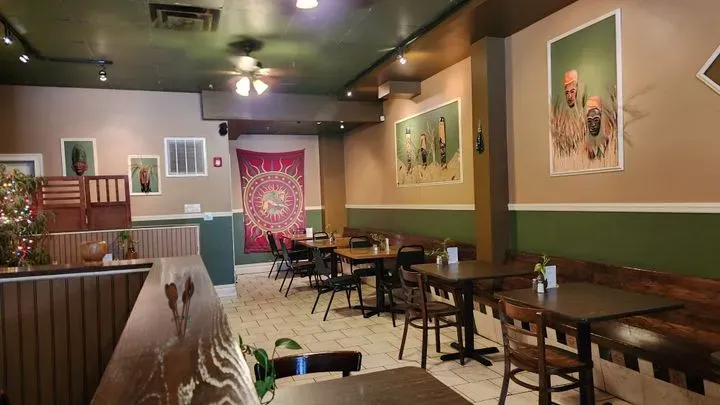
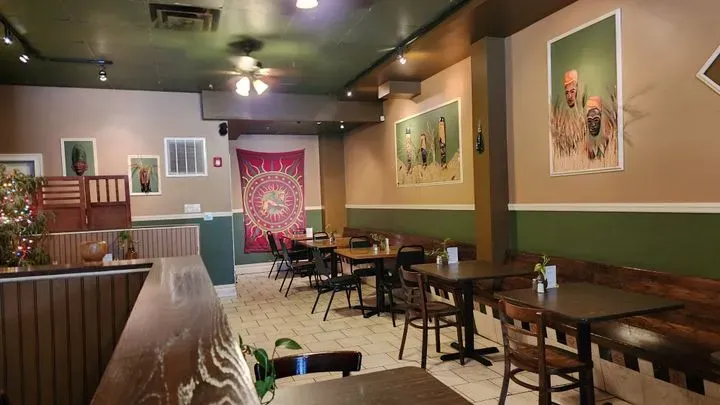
- utensil holder (182, 310)
